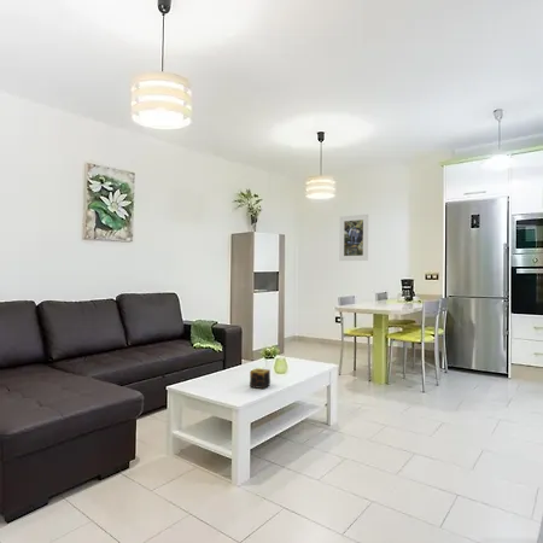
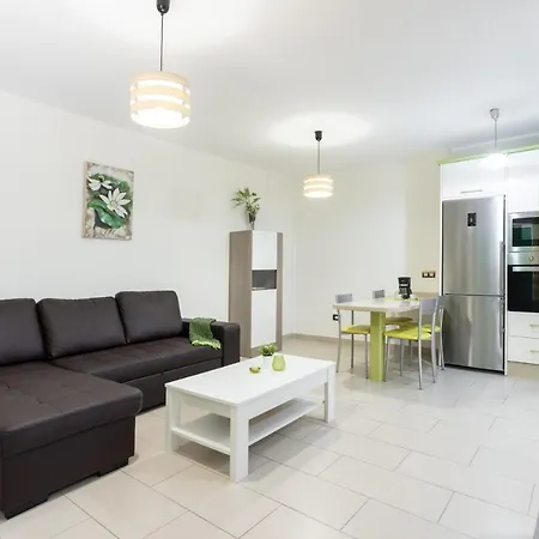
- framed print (354, 238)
- candle (259, 378)
